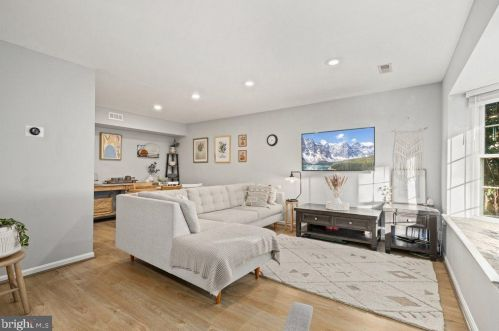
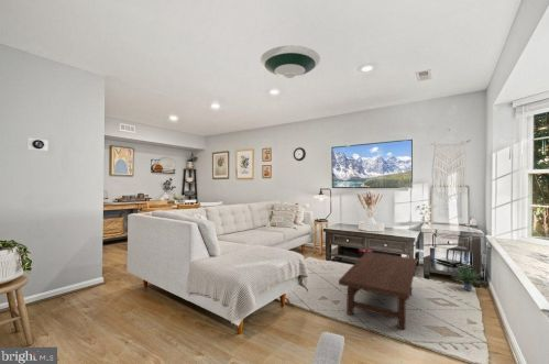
+ potted plant (468, 275)
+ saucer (289, 68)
+ coffee table (382, 285)
